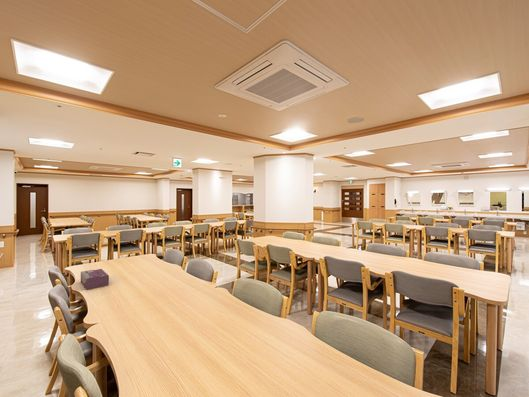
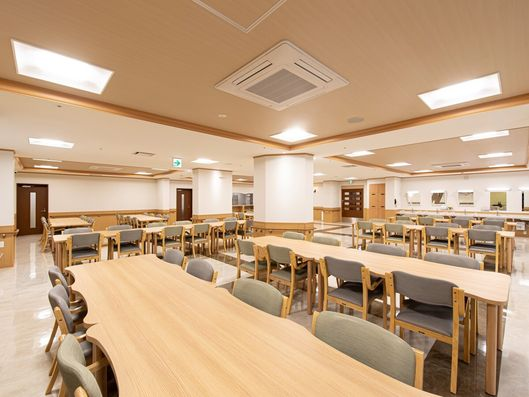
- tissue box (94, 278)
